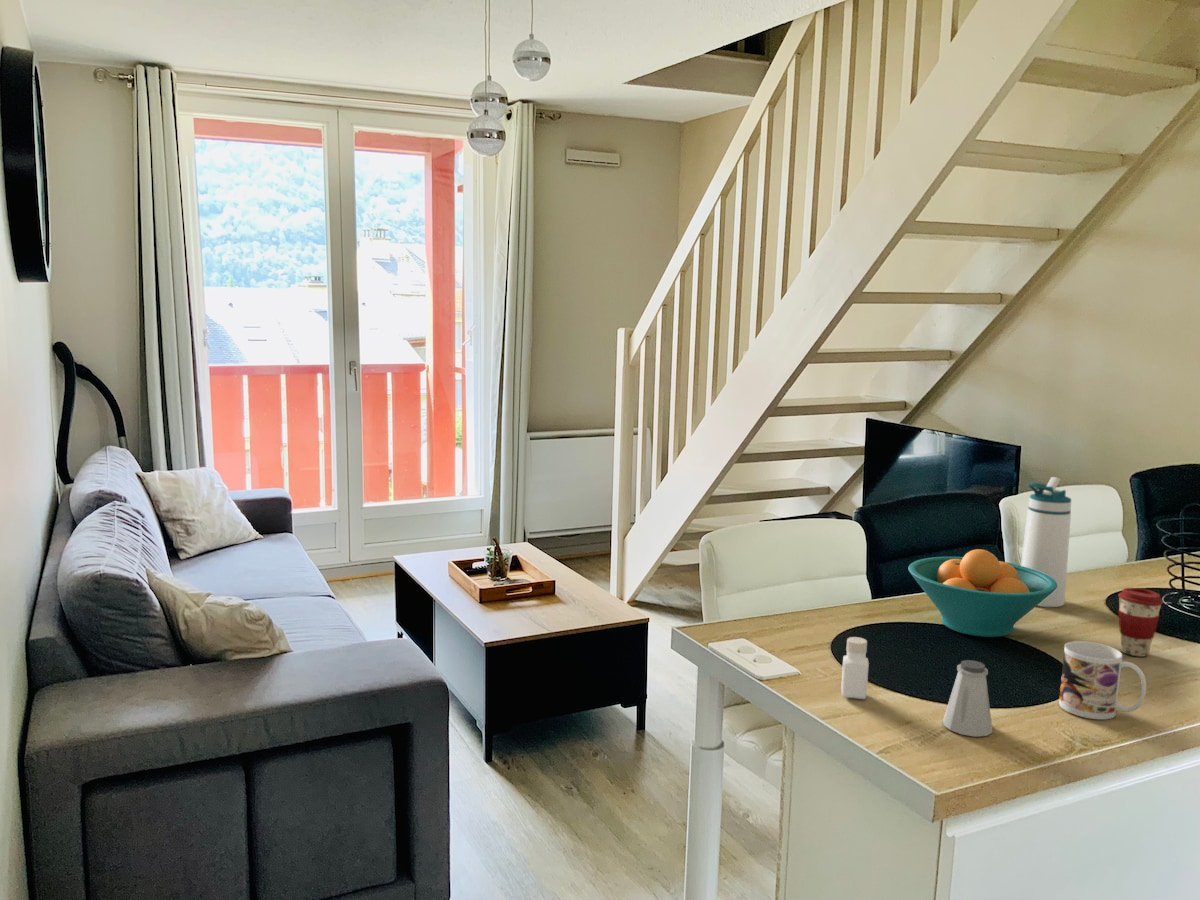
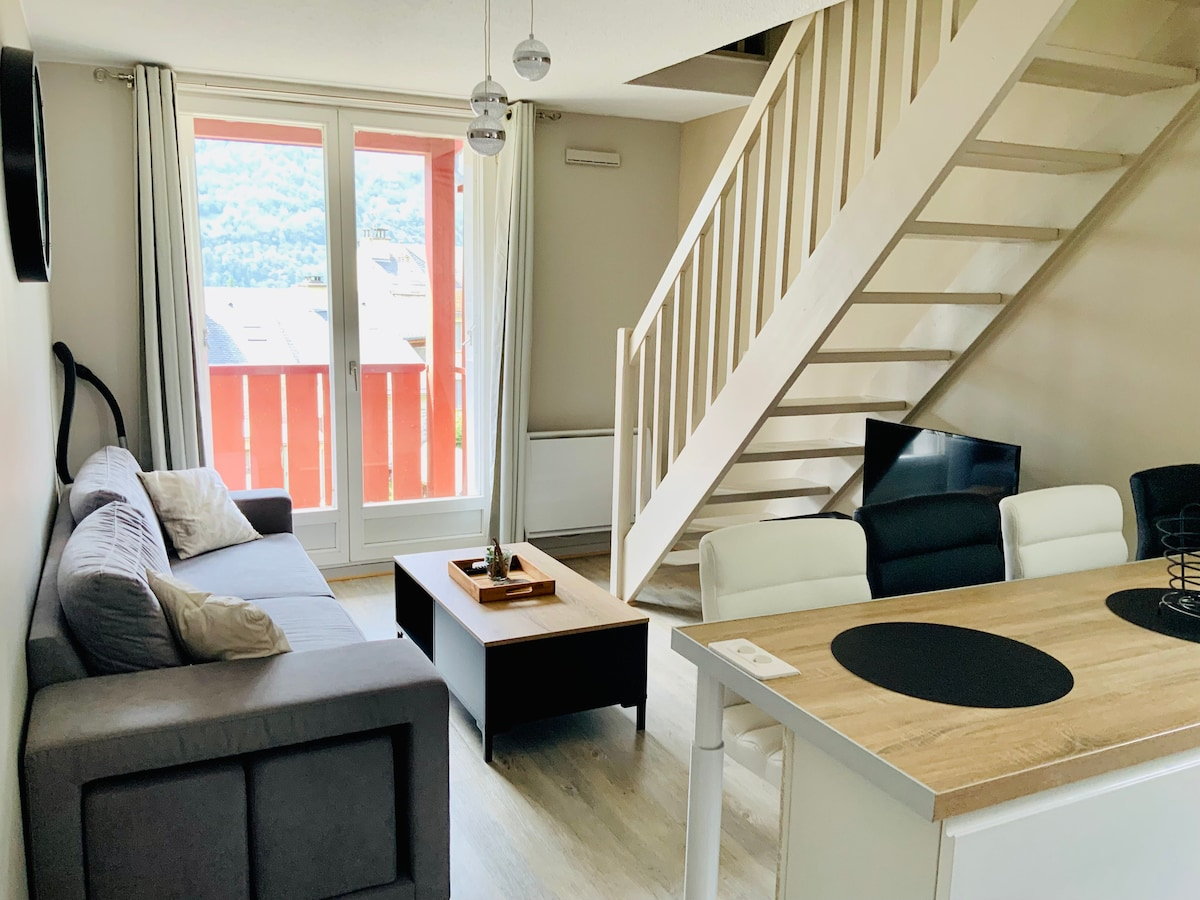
- water bottle (1044, 540)
- mug (1102, 682)
- fruit bowl (979, 588)
- coffee cup (1137, 622)
- saltshaker (970, 695)
- pepper shaker (855, 667)
